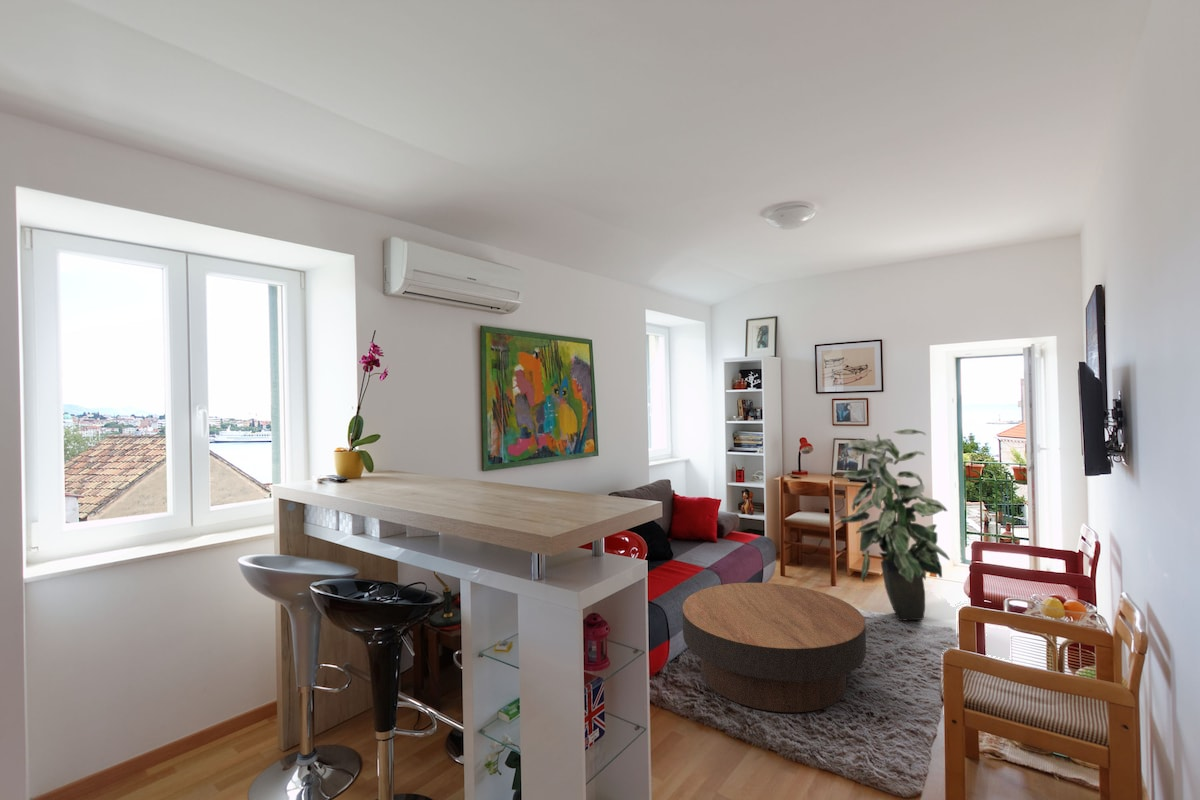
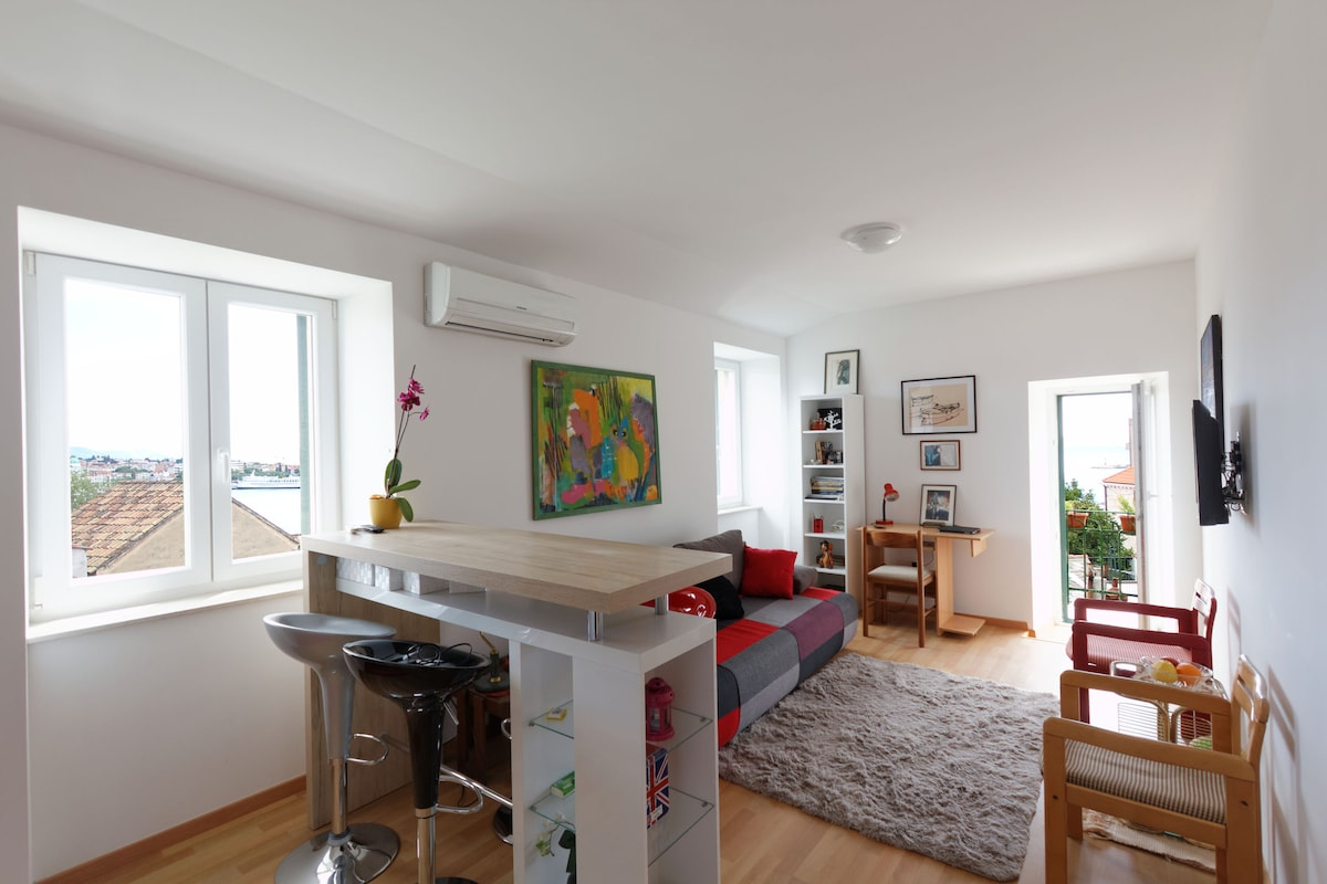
- indoor plant (897, 524)
- coffee table (770, 642)
